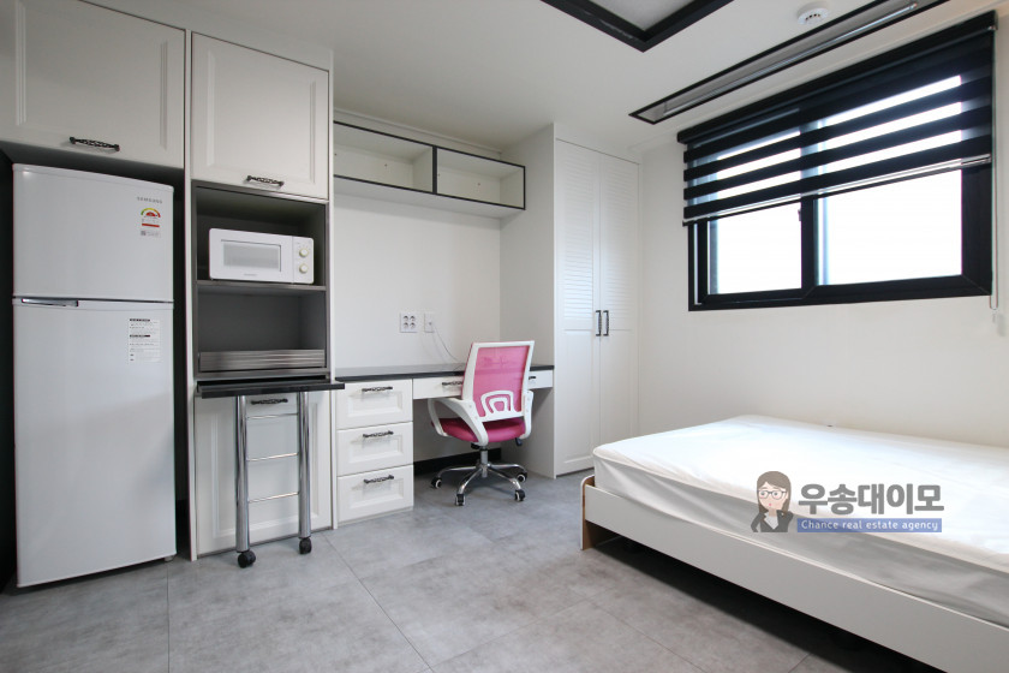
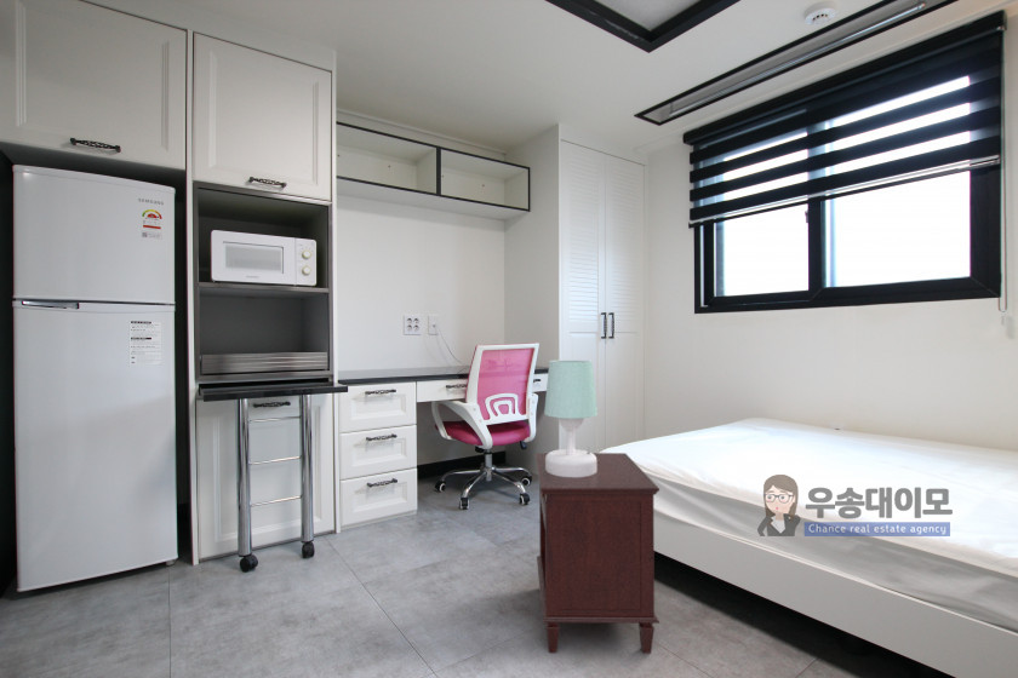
+ table lamp (571, 414)
+ nightstand (589, 541)
